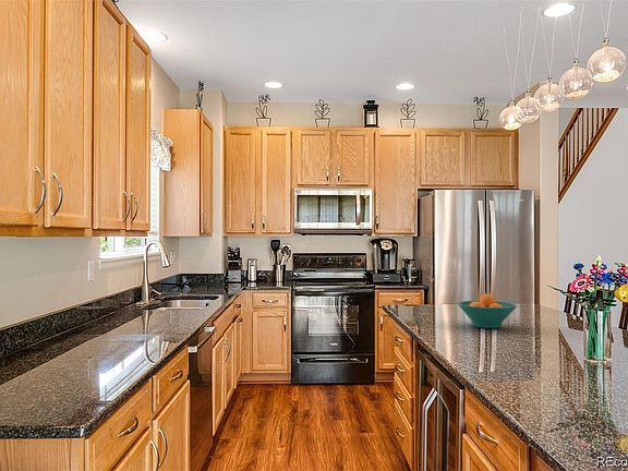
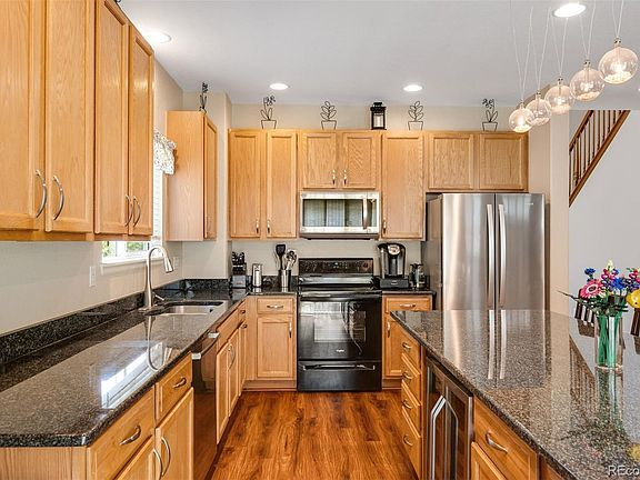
- fruit bowl (486, 310)
